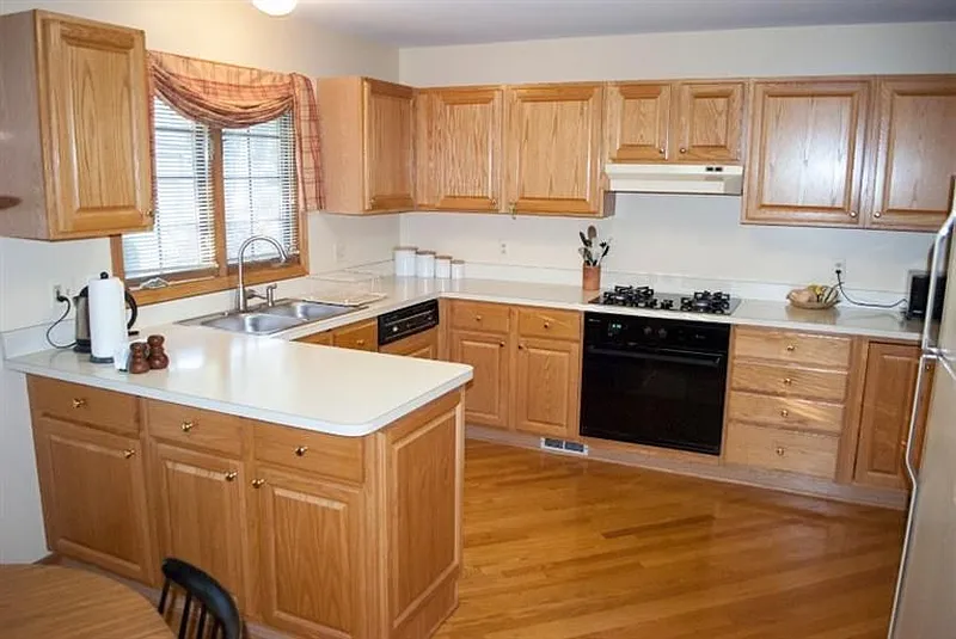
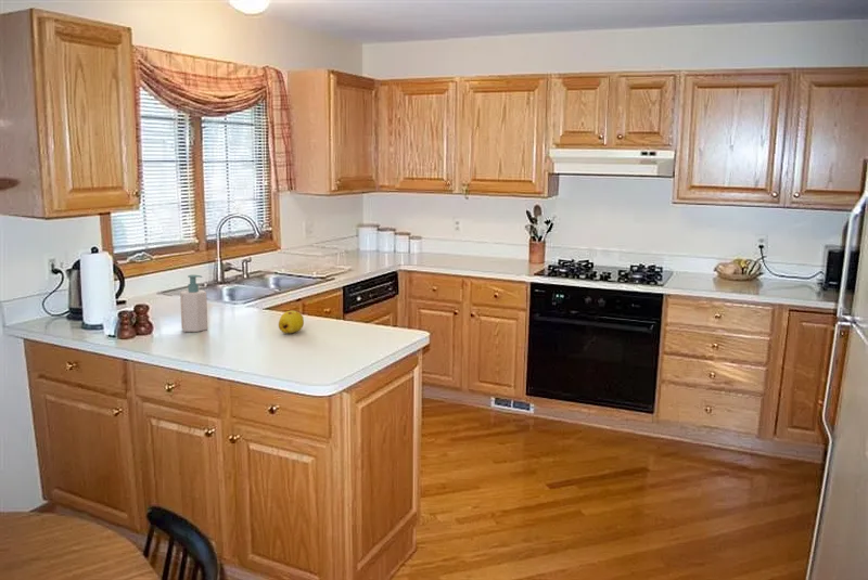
+ fruit (292, 321)
+ soap bottle (193, 302)
